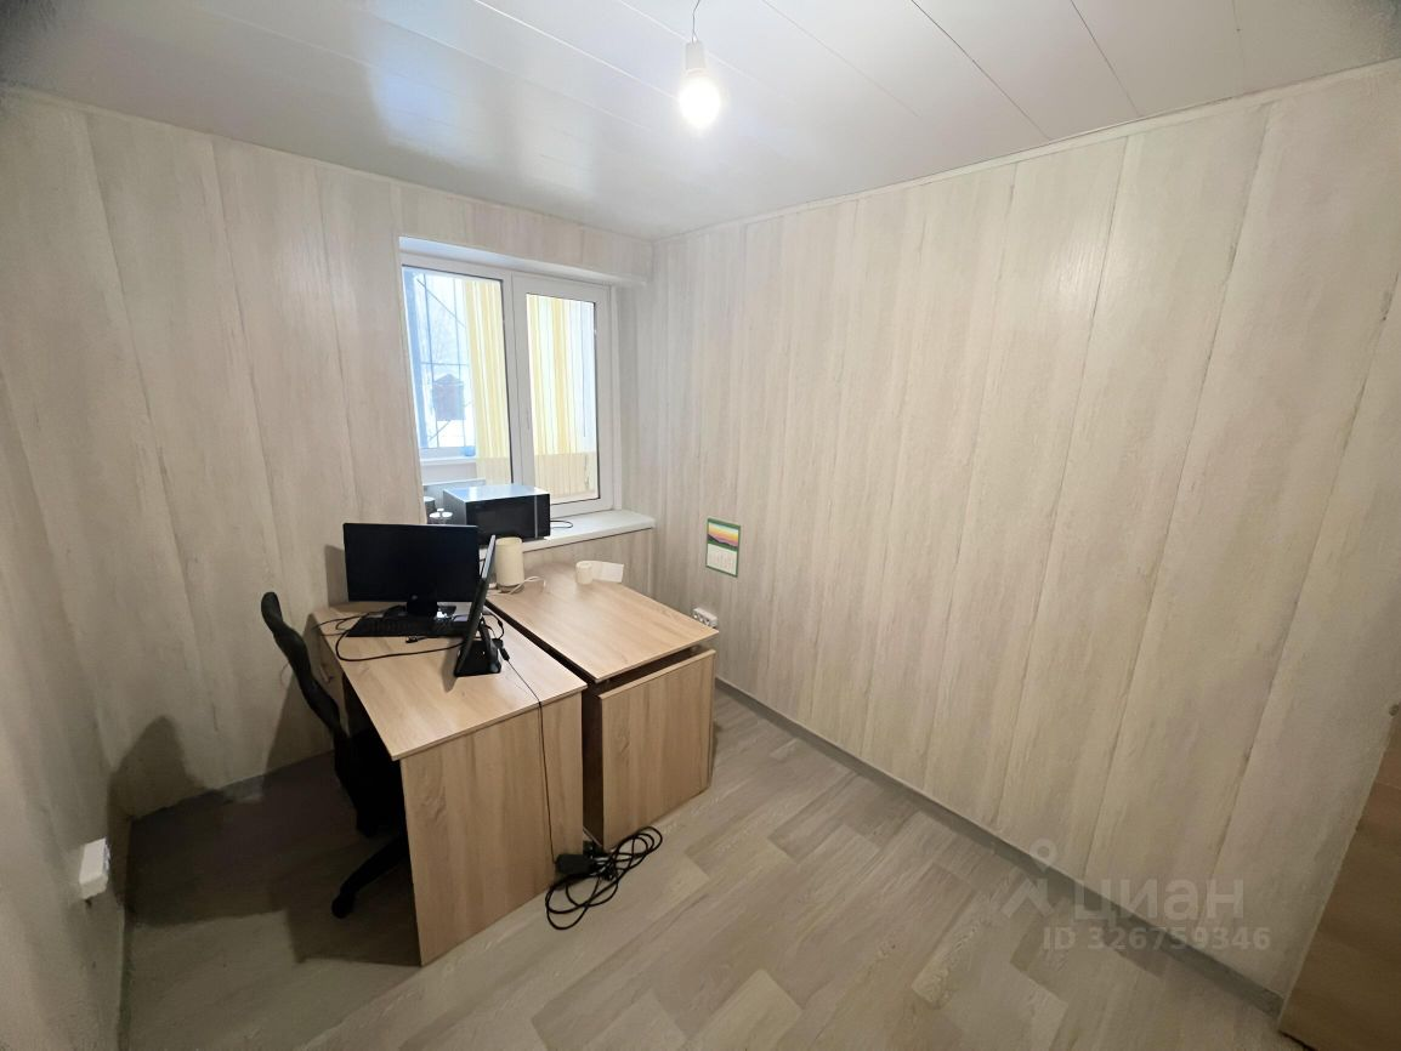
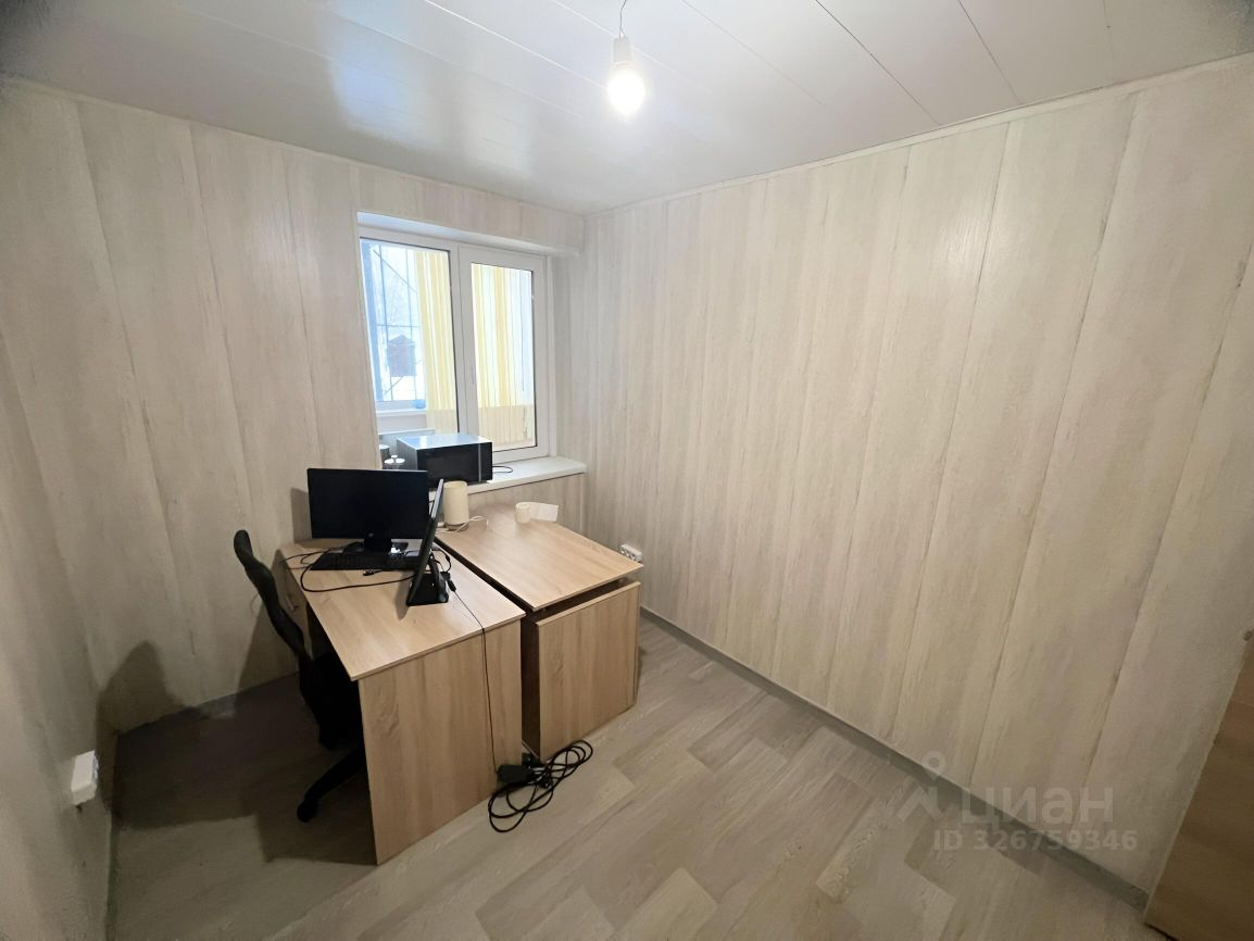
- calendar (722, 545)
